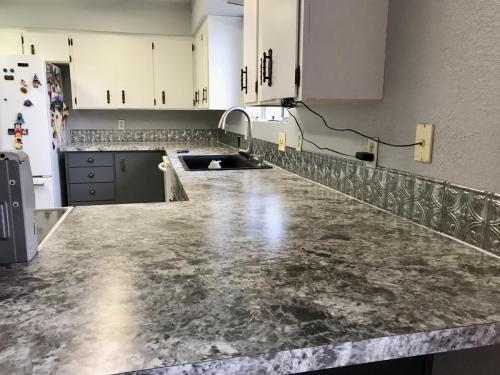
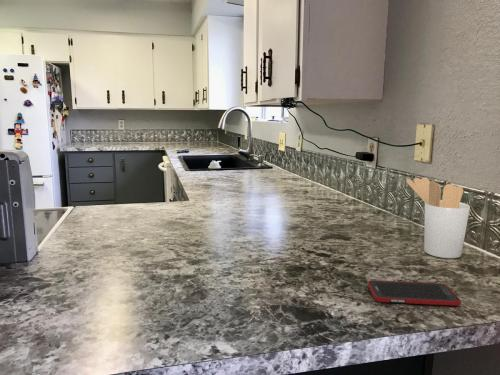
+ cell phone (411, 292)
+ utensil holder (435, 214)
